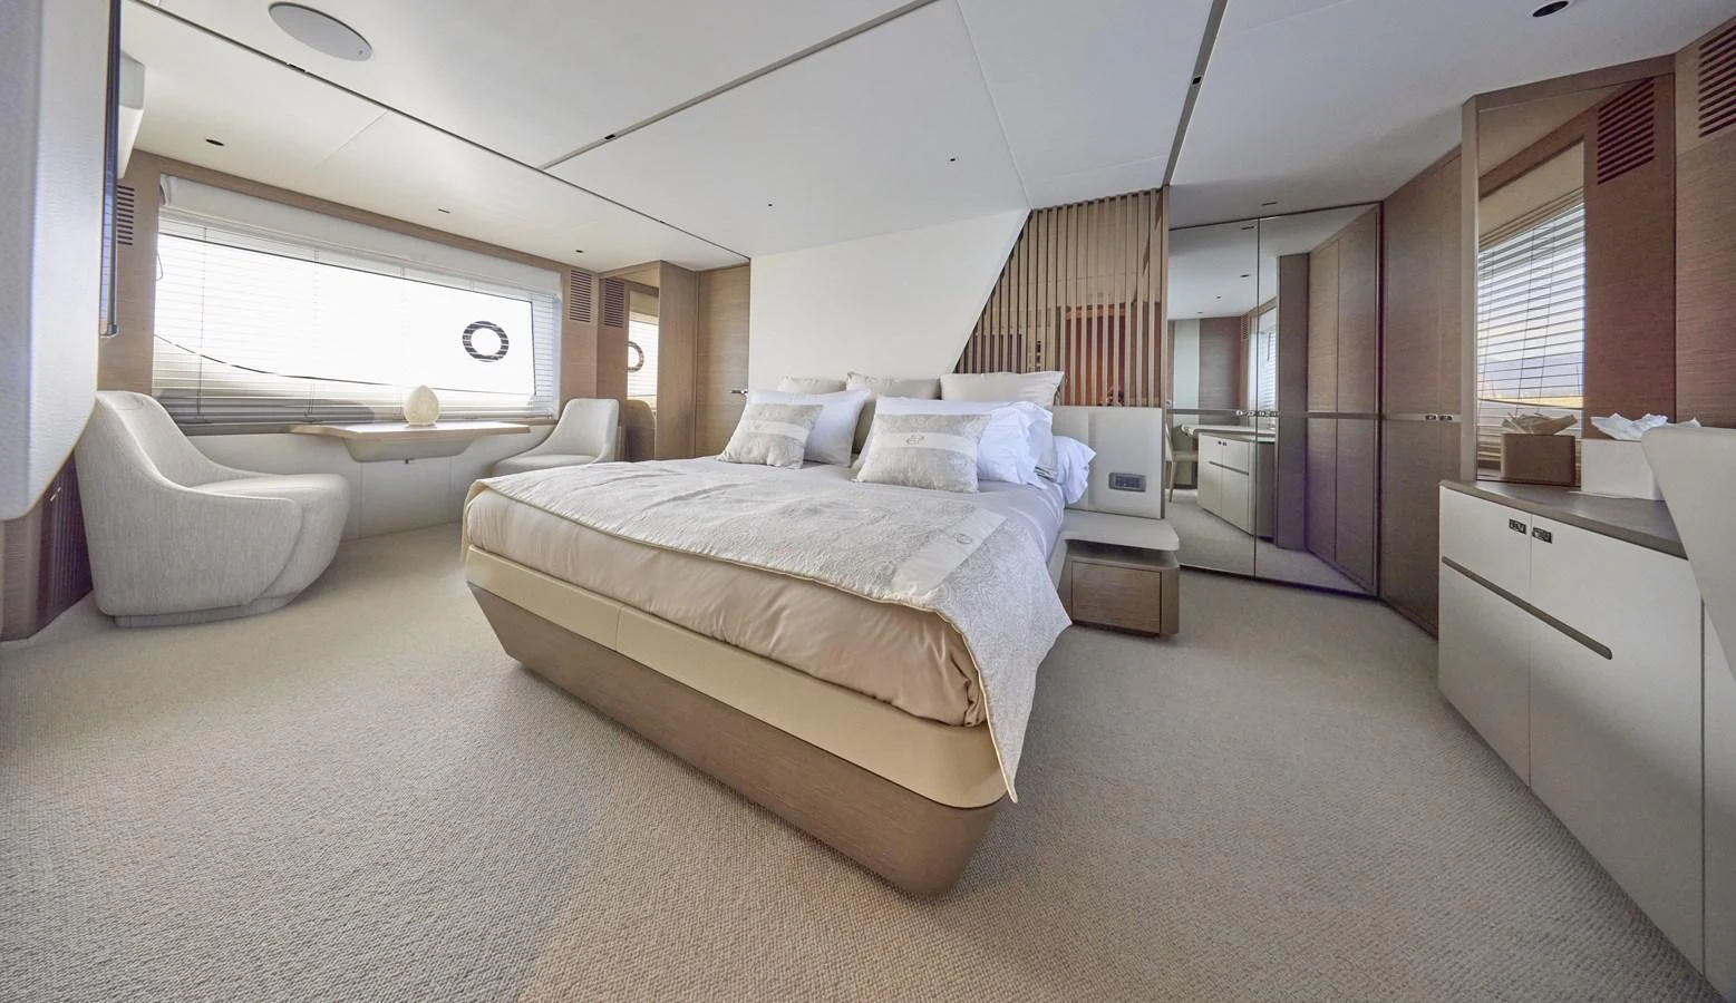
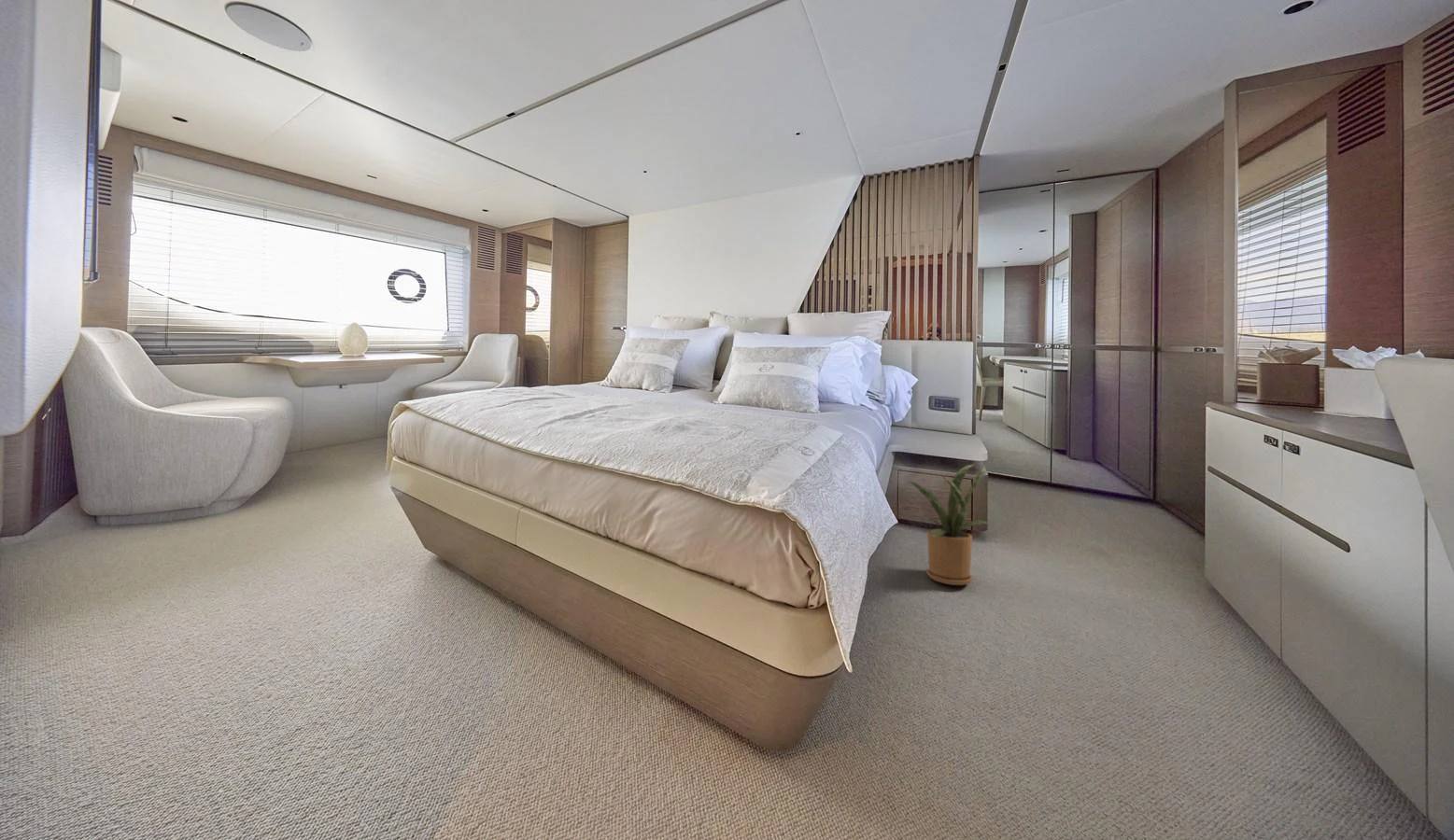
+ house plant (944, 519)
